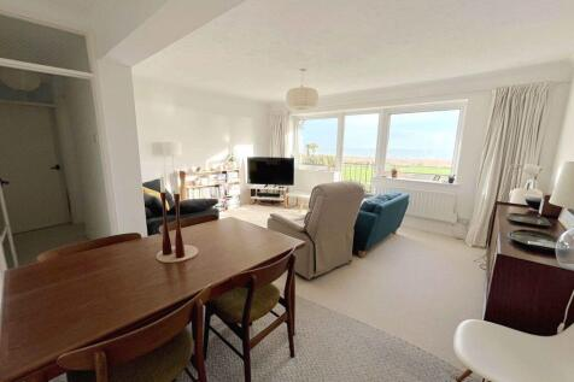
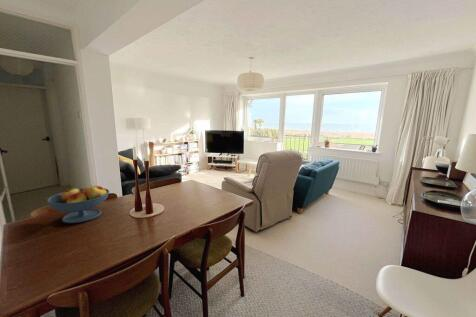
+ fruit bowl (80, 201)
